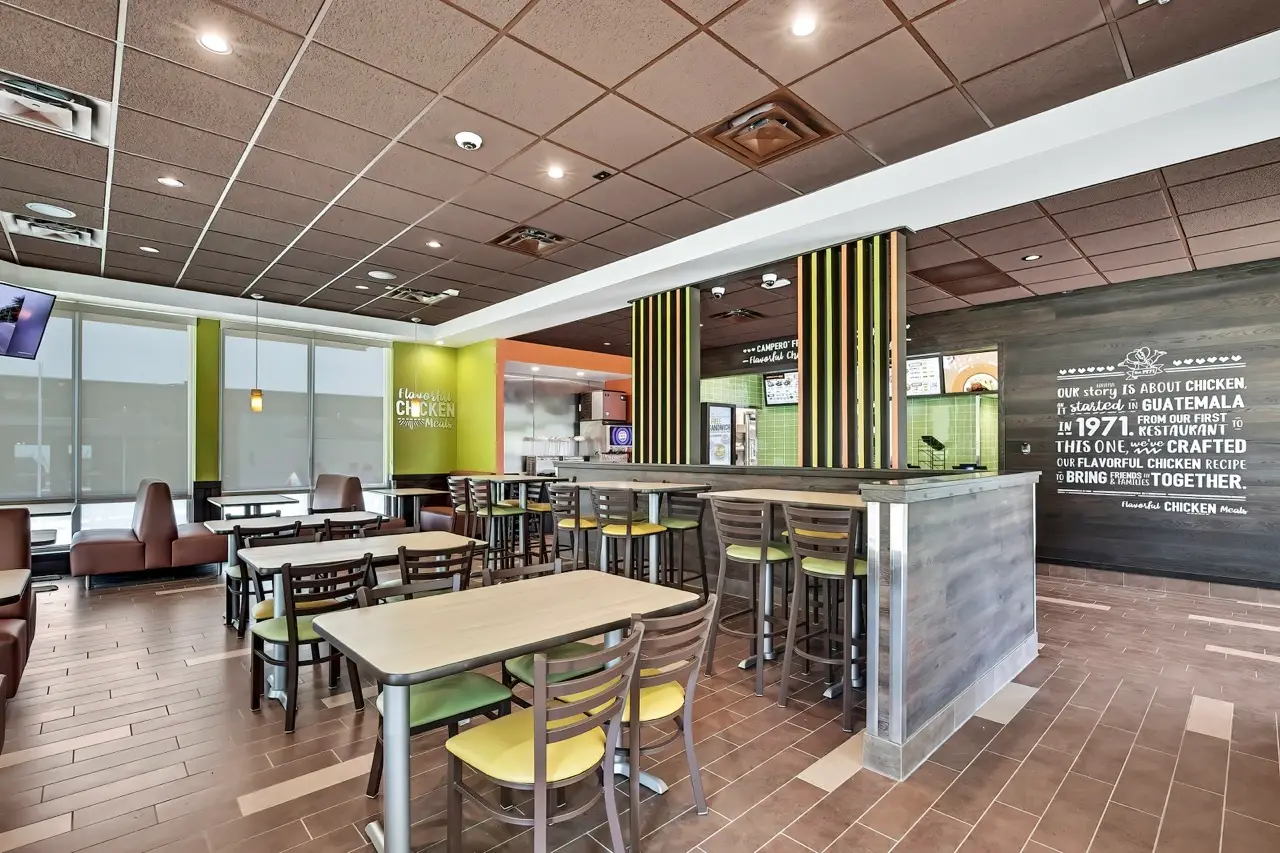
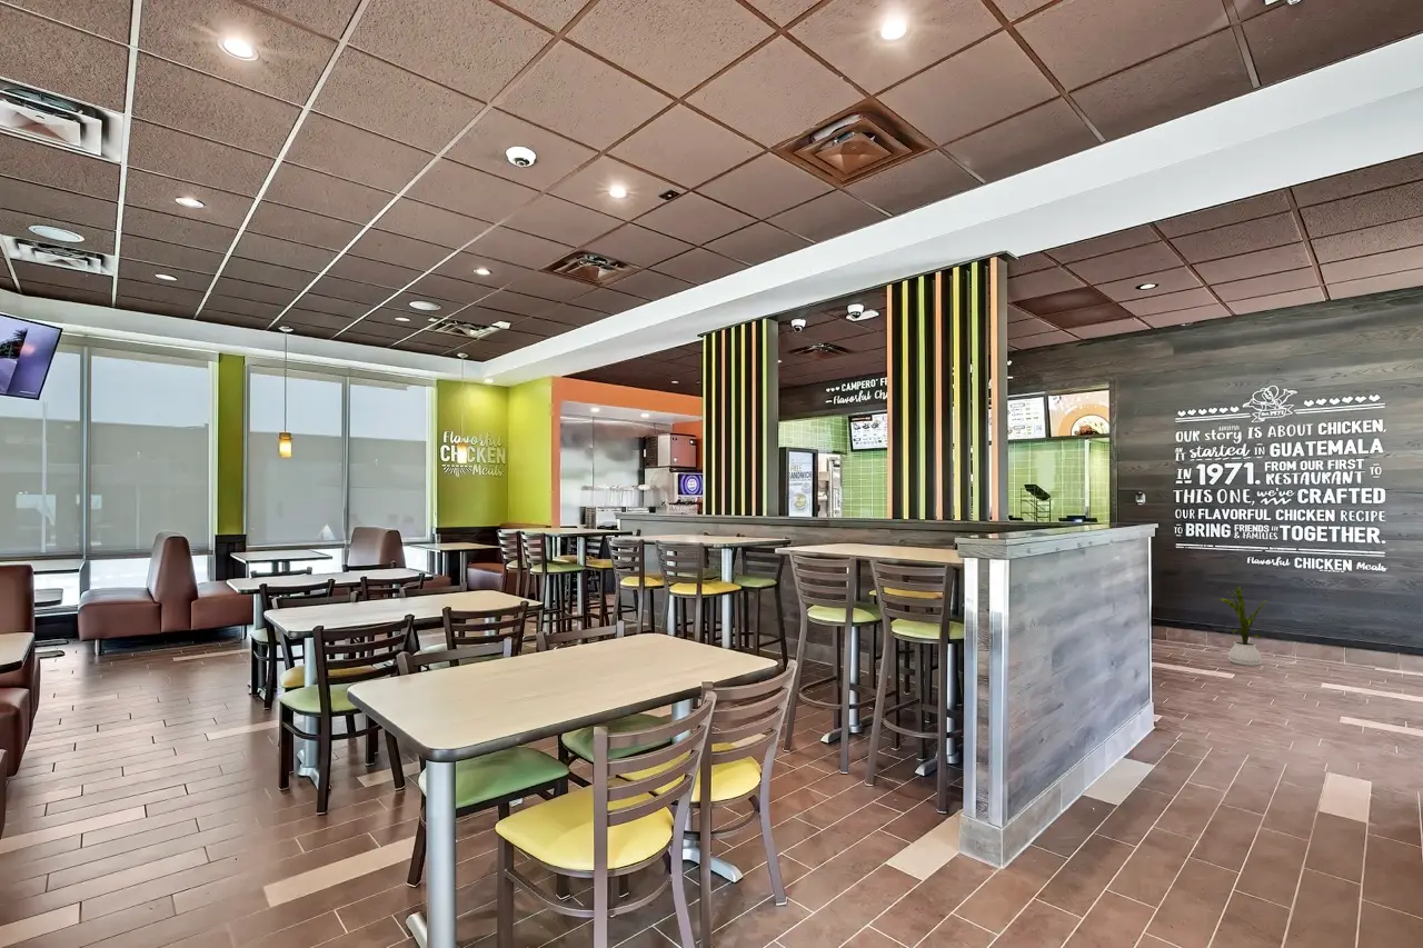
+ house plant (1242, 623)
